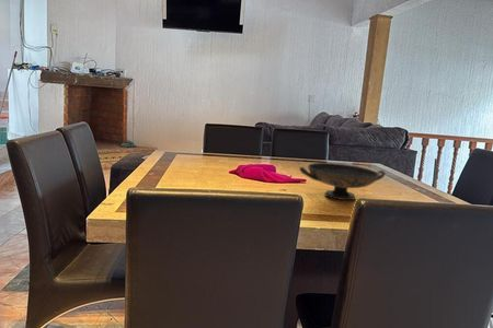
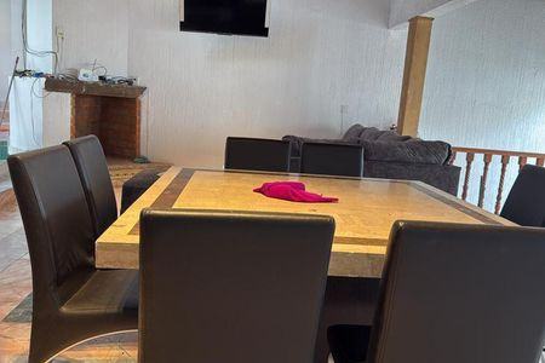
- decorative bowl (342, 181)
